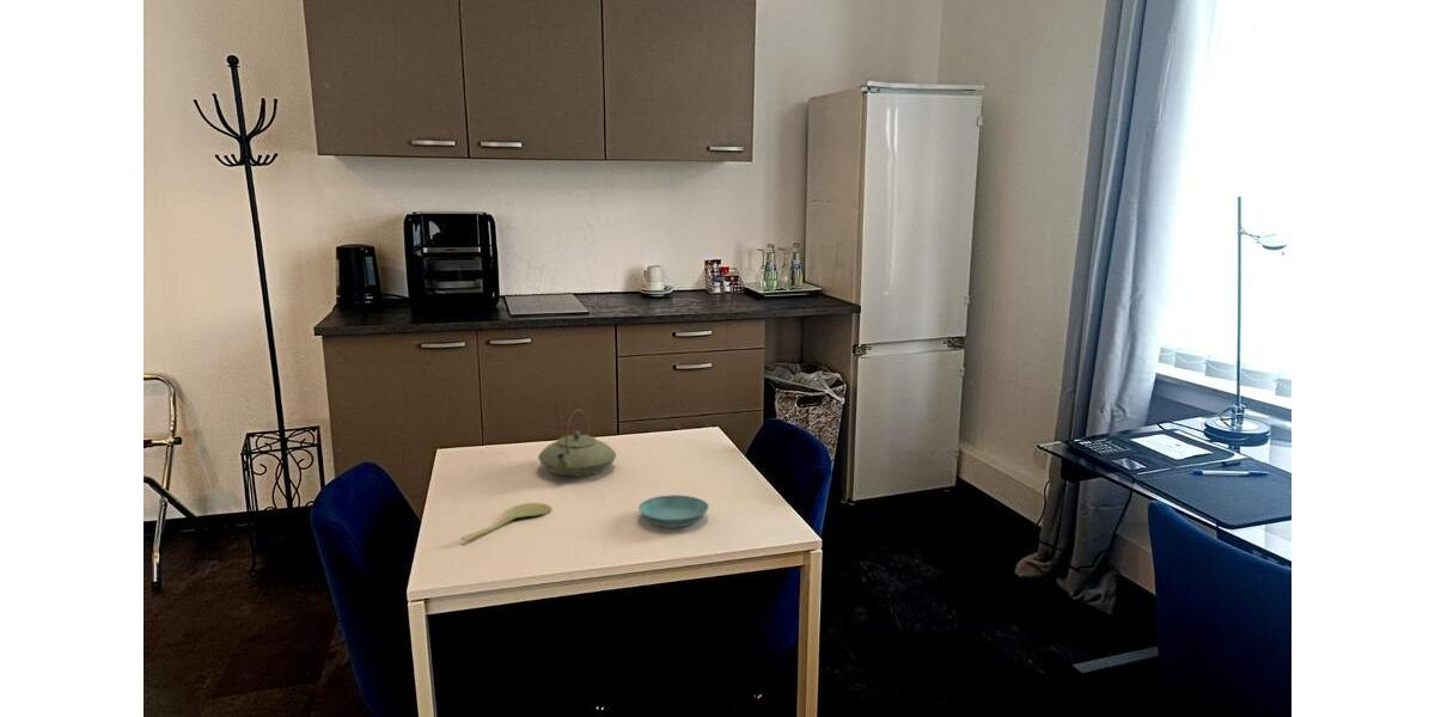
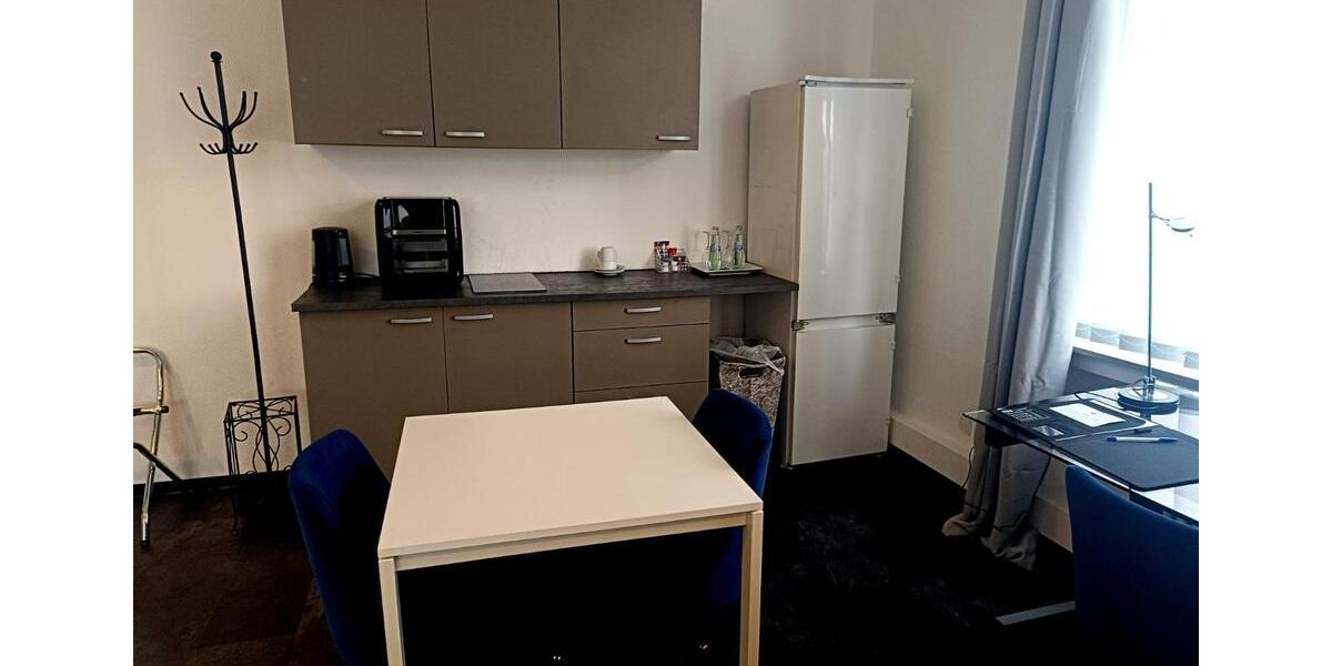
- teapot (574, 441)
- saucer (673, 511)
- spoon (506, 519)
